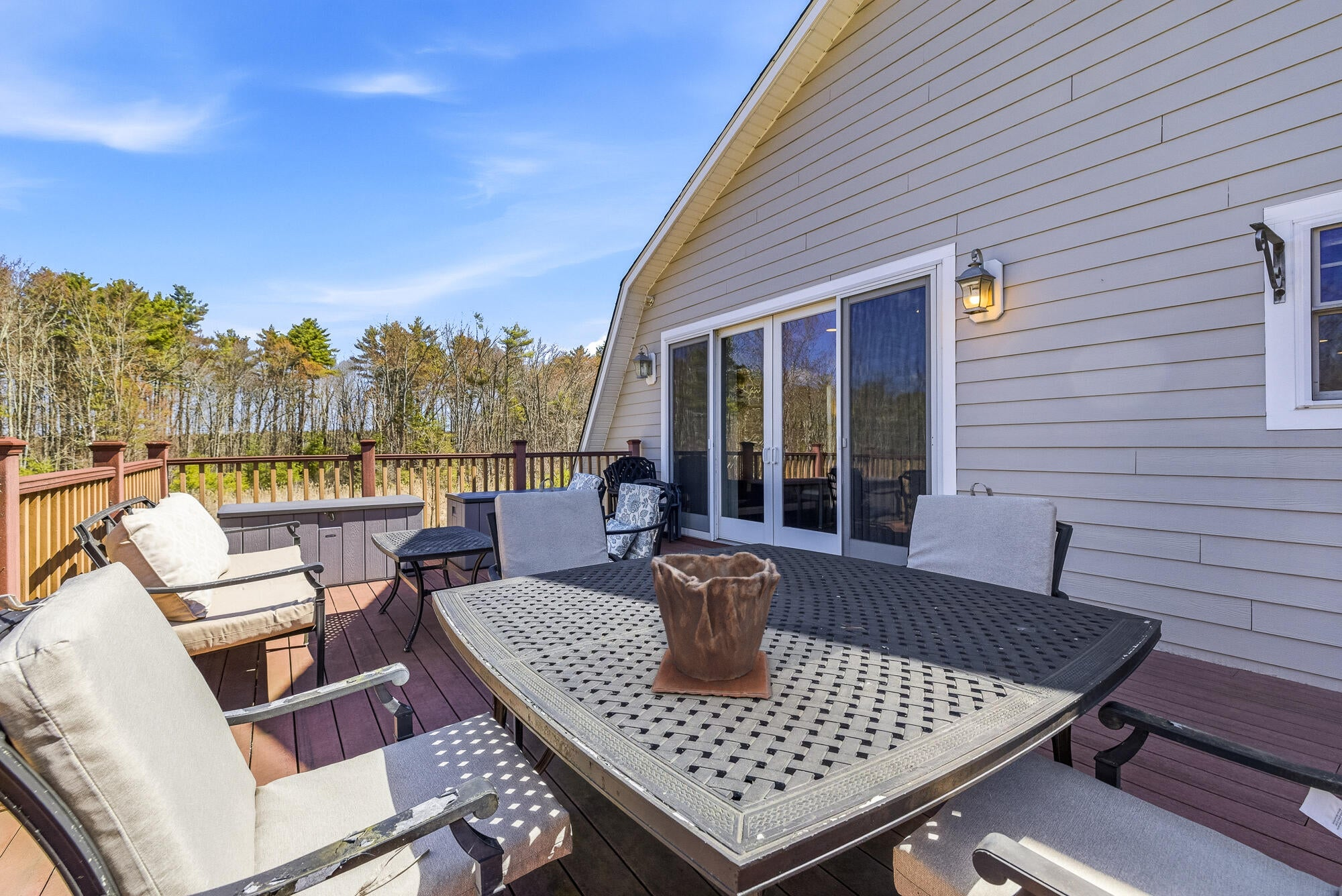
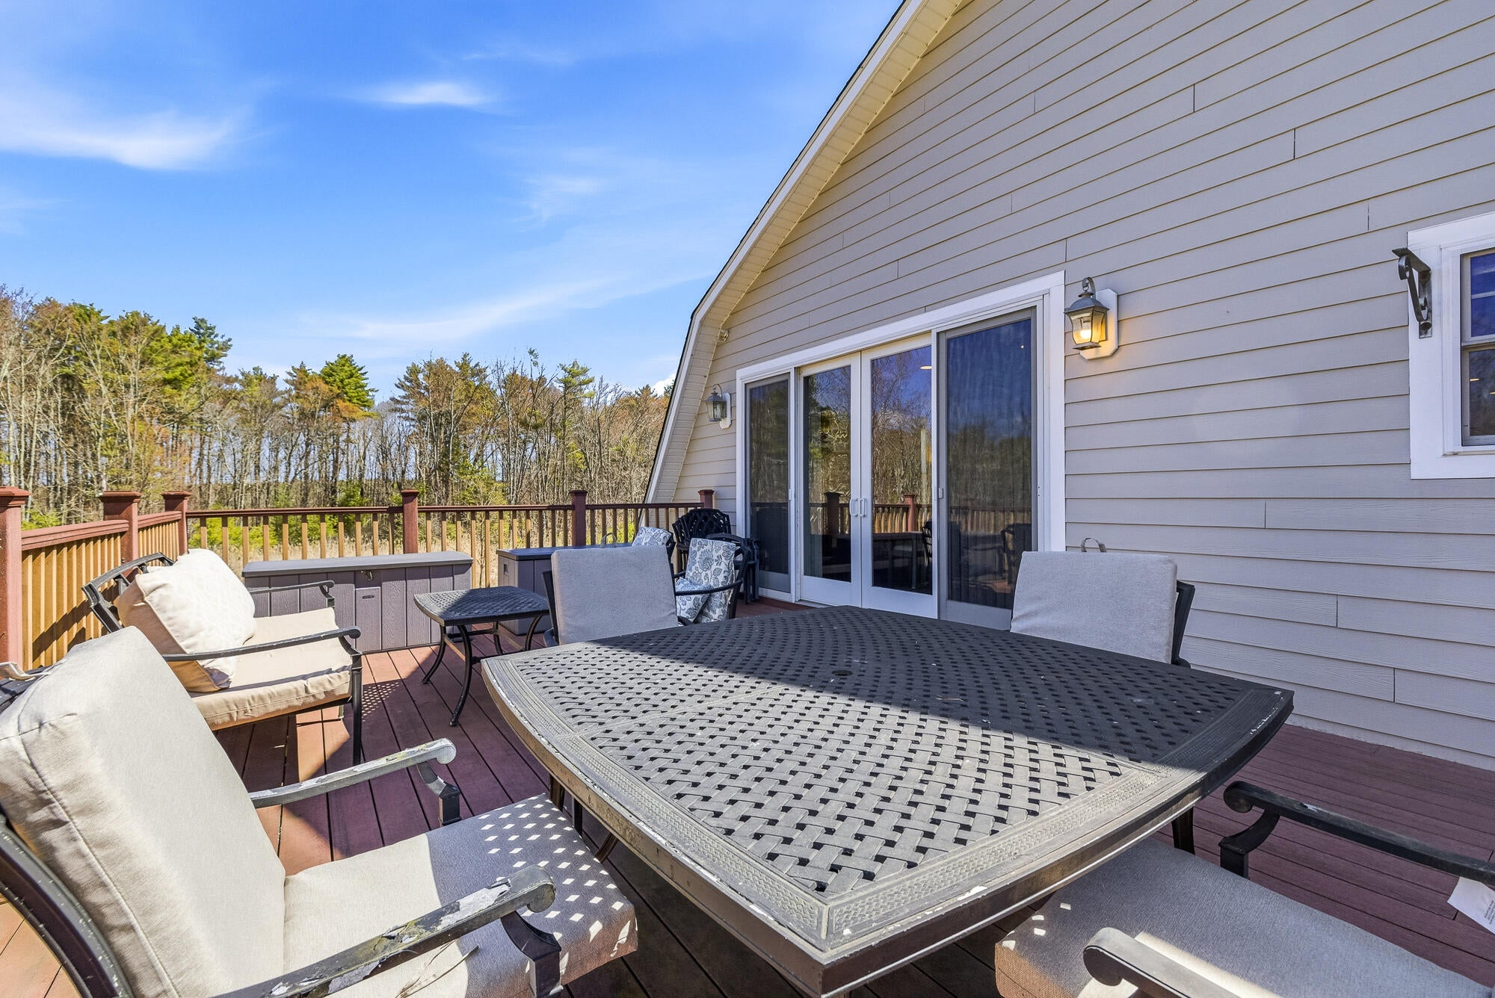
- plant pot (713, 615)
